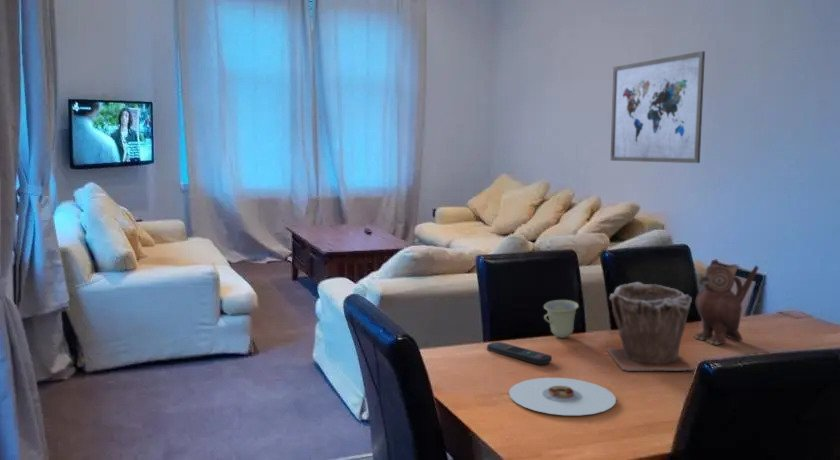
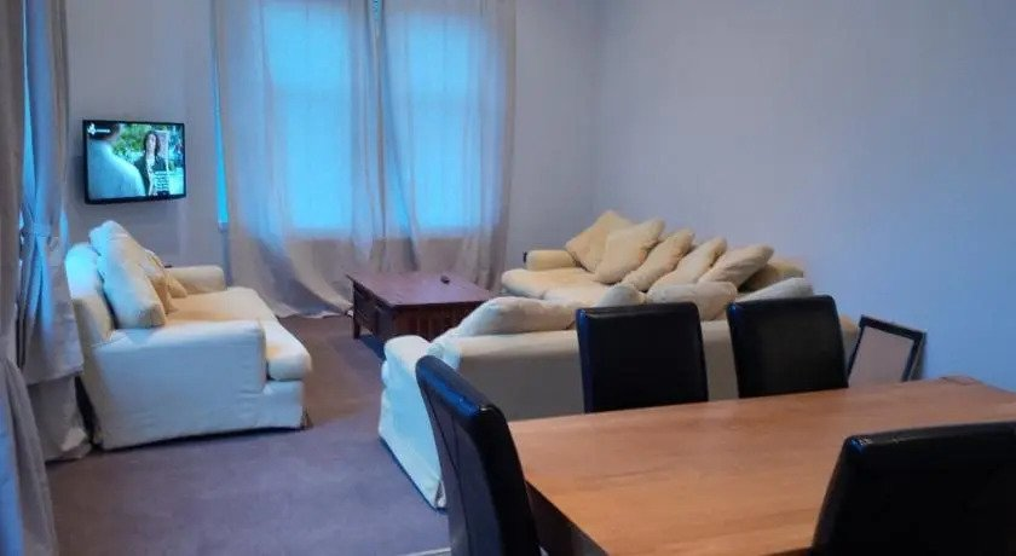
- plate (561, 392)
- cup (560, 320)
- remote control (518, 352)
- plant pot (648, 324)
- teapot (723, 299)
- wall art (653, 111)
